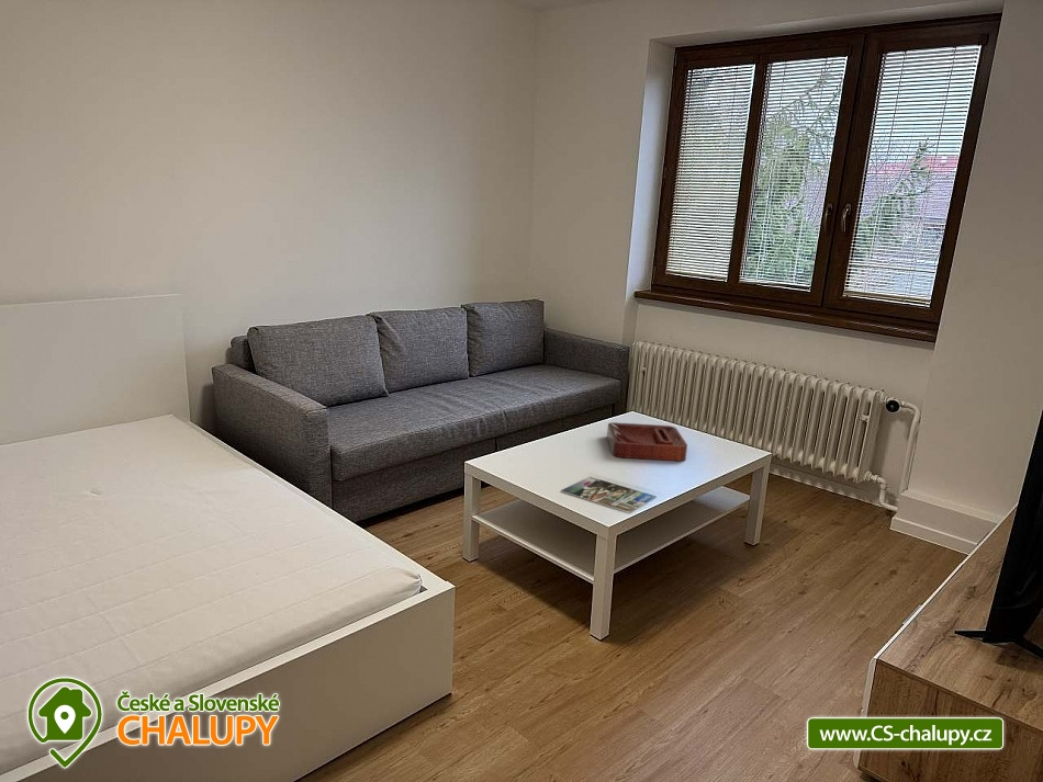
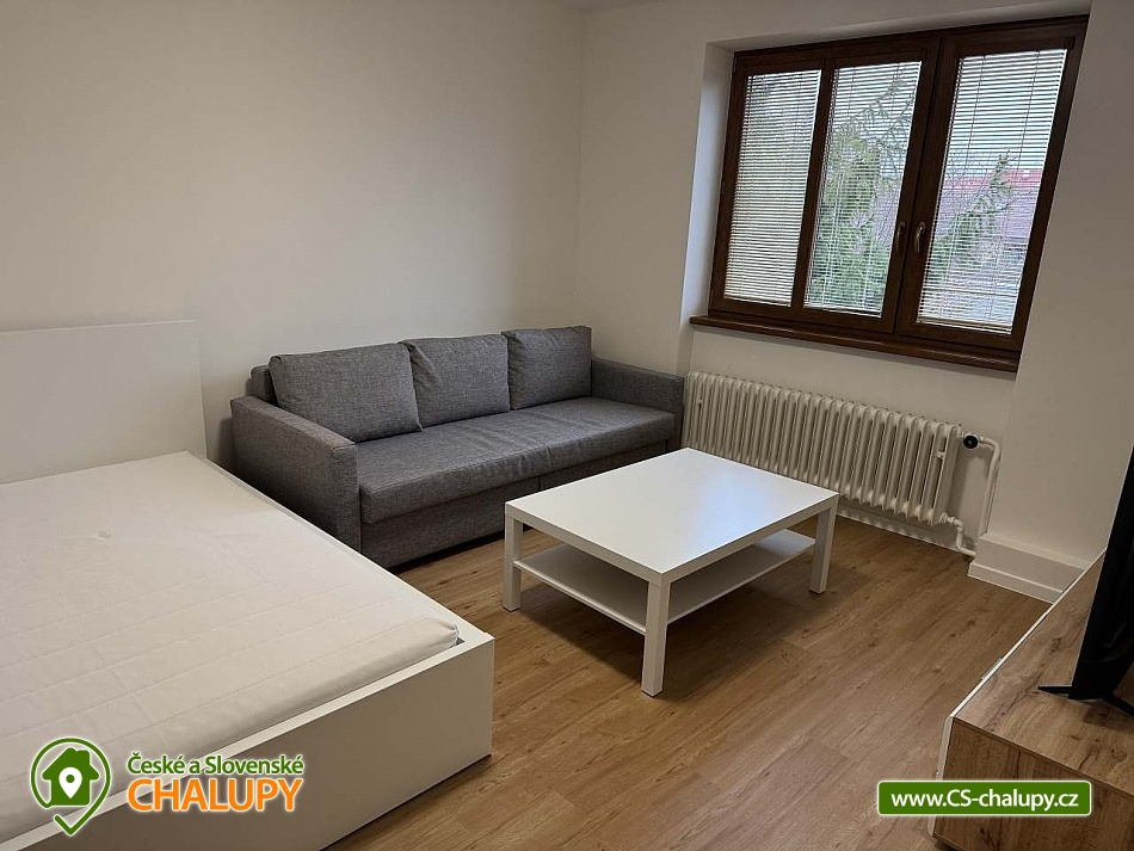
- magazine (608, 494)
- decorative tray (644, 441)
